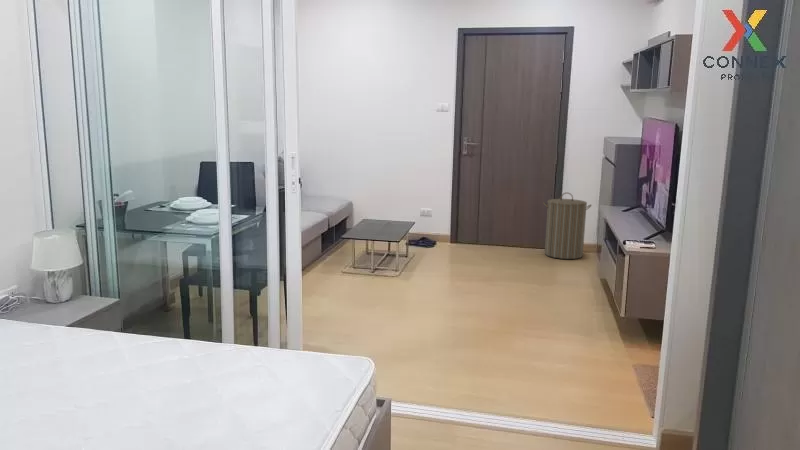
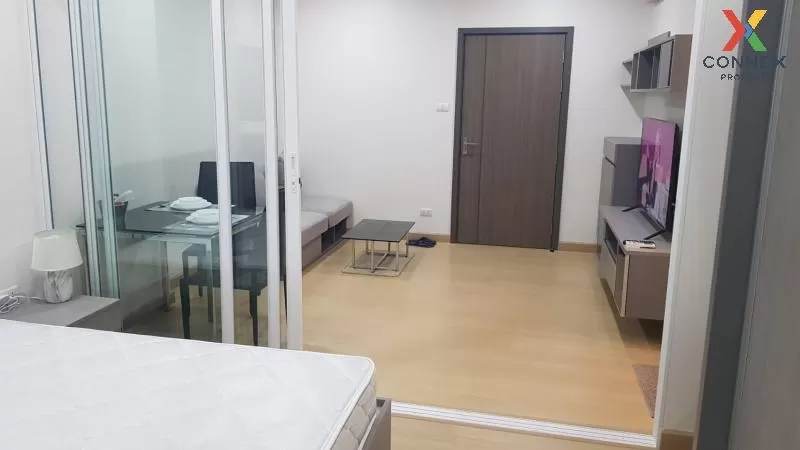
- laundry hamper (565, 224)
